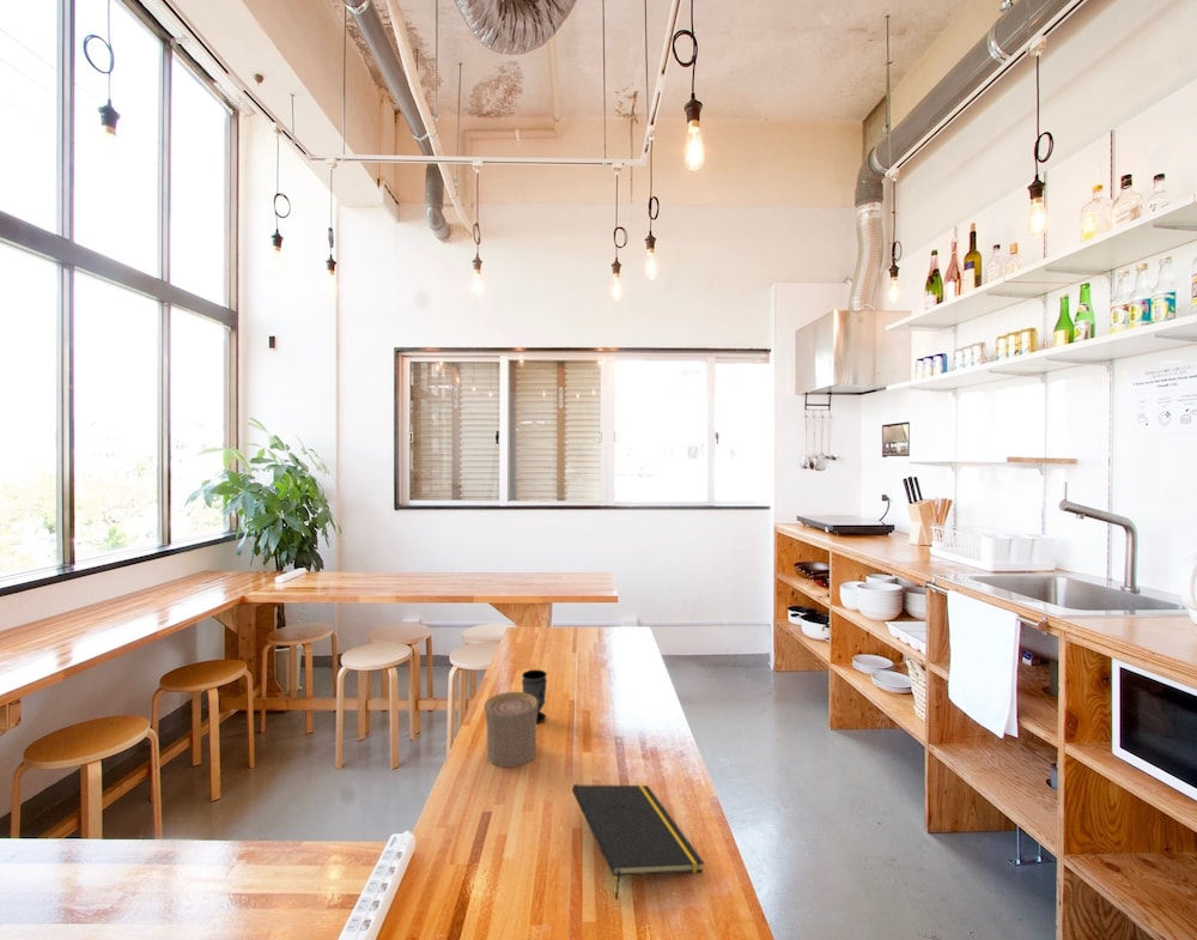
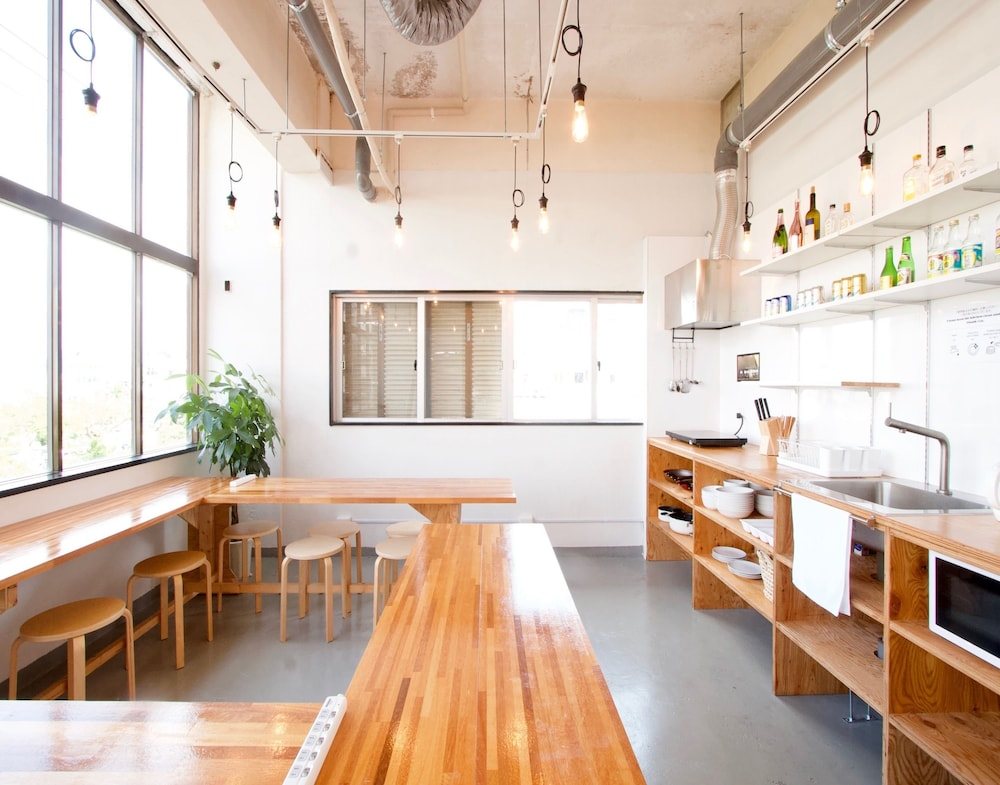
- notepad (632, 824)
- cup (534, 695)
- cup (511, 728)
